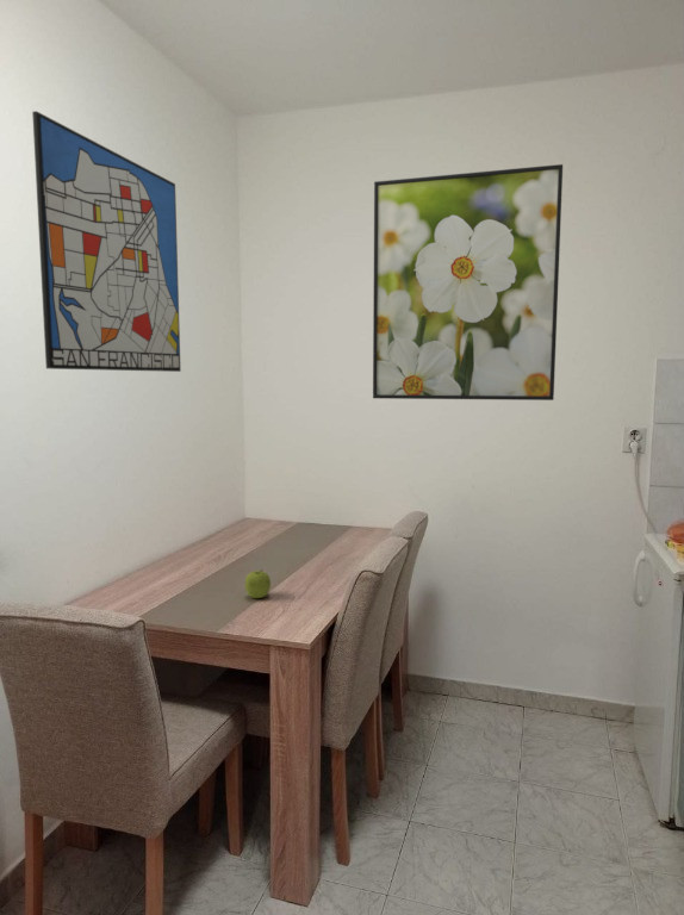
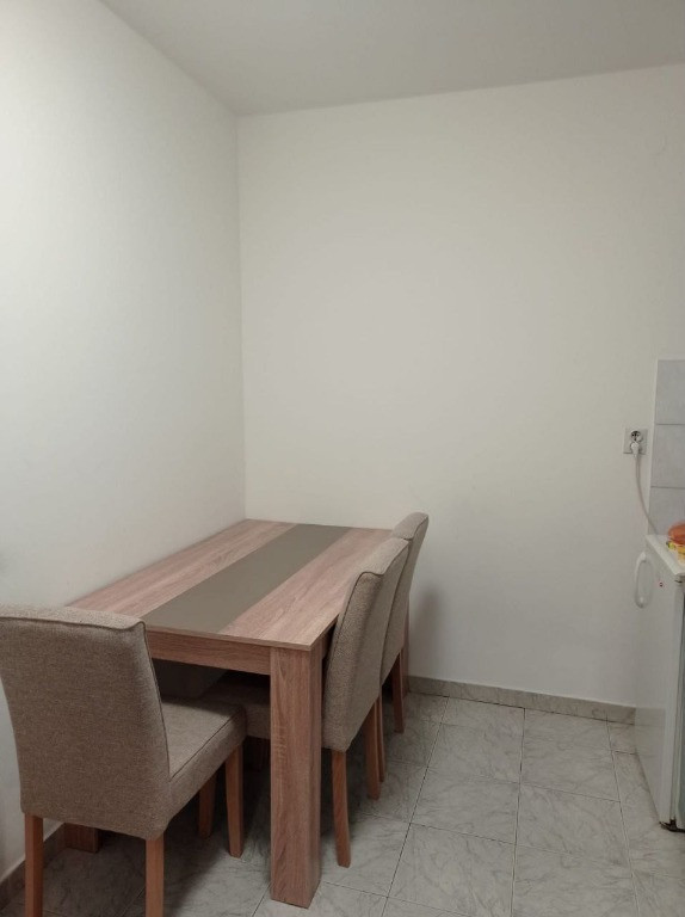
- fruit (257, 583)
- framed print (461, 288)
- wall art (119, 263)
